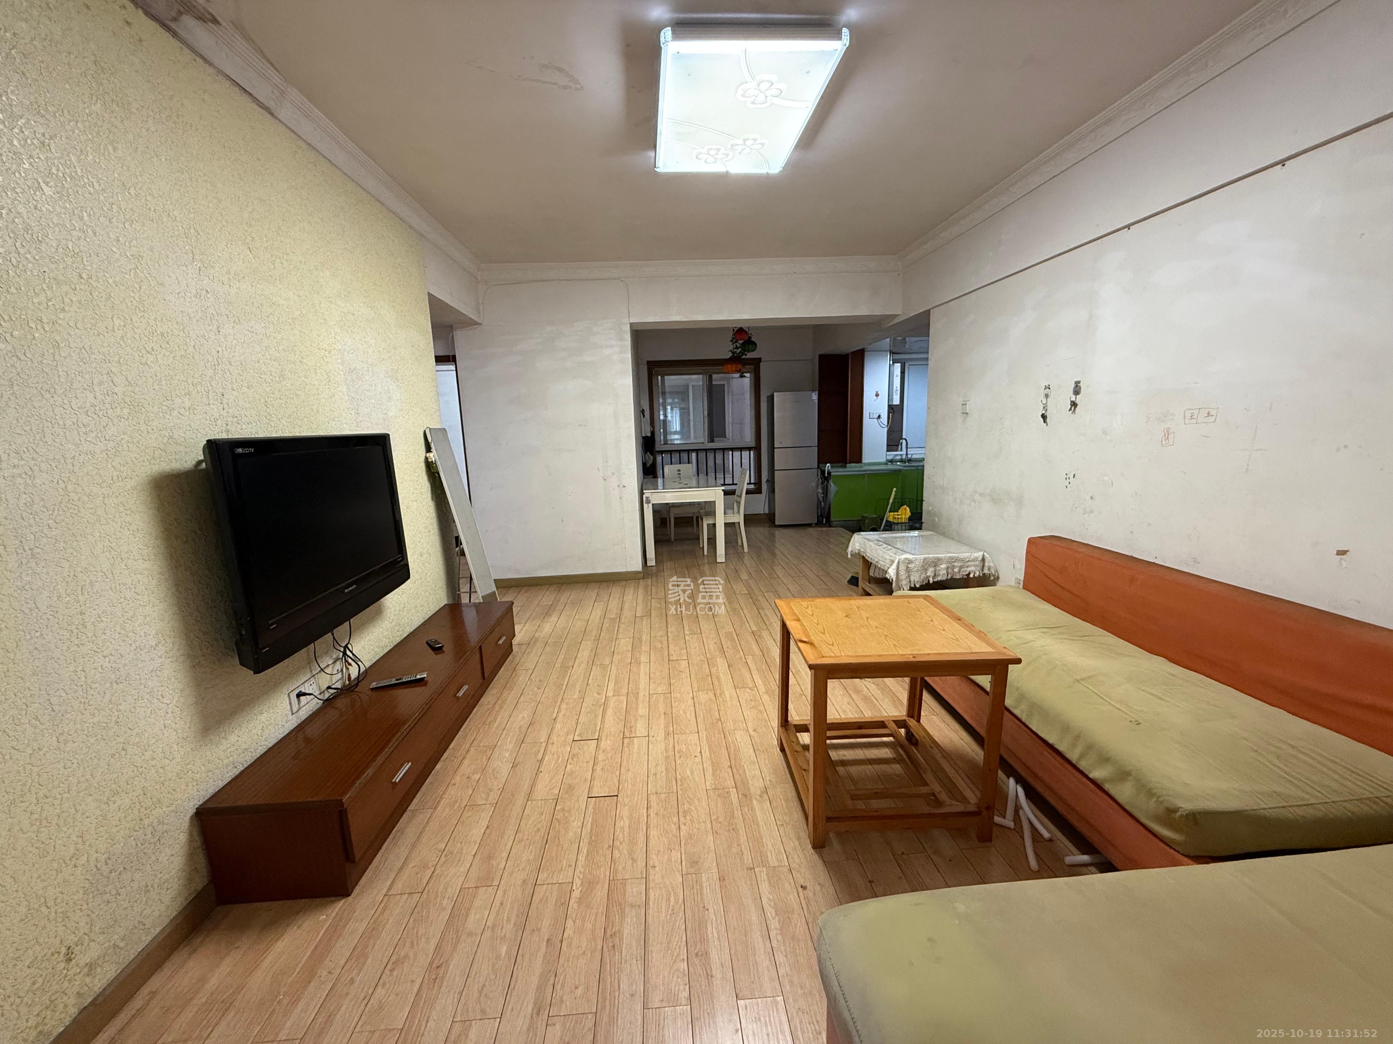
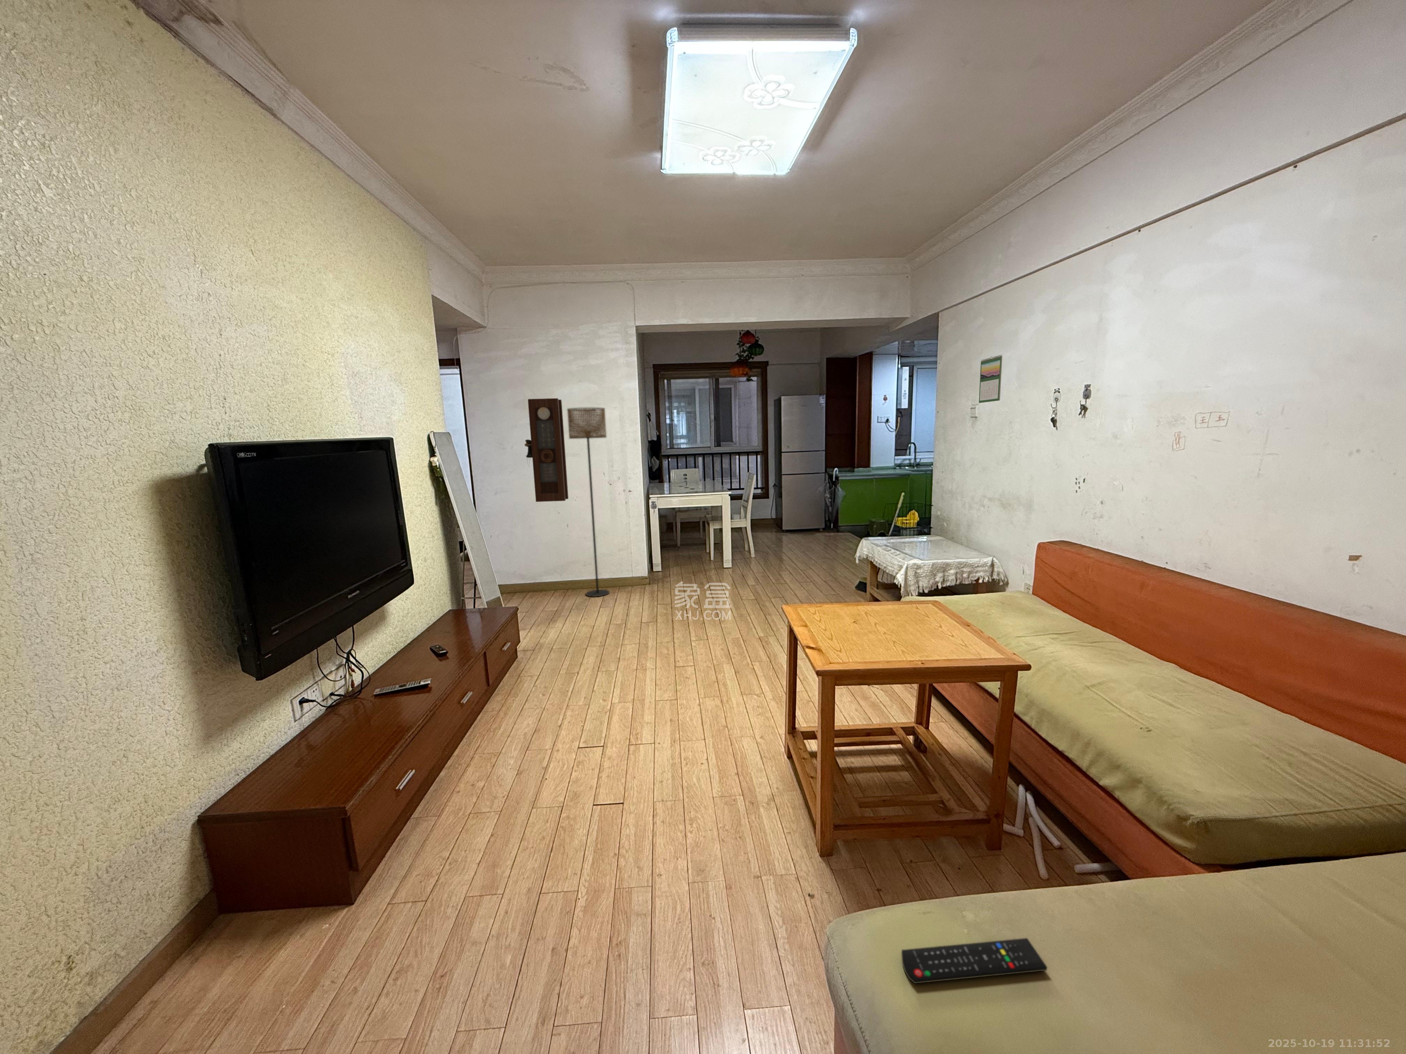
+ calendar (990, 380)
+ remote control (971, 961)
+ pendulum clock (544, 451)
+ floor lamp (592, 504)
